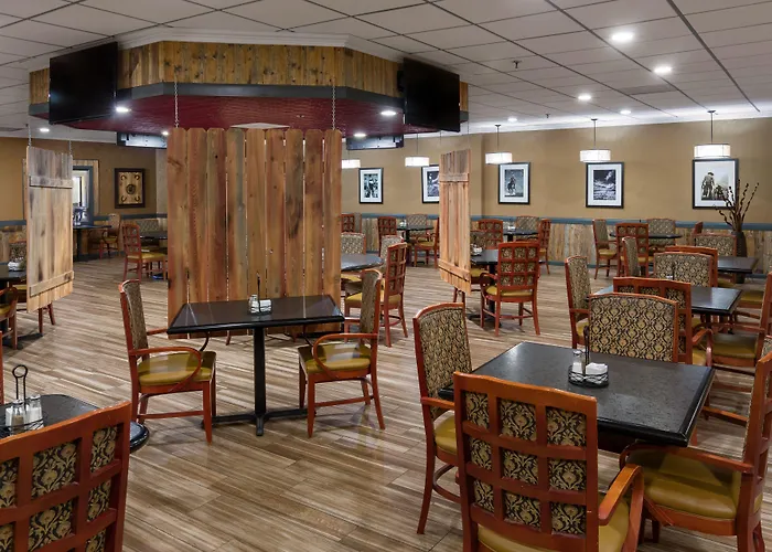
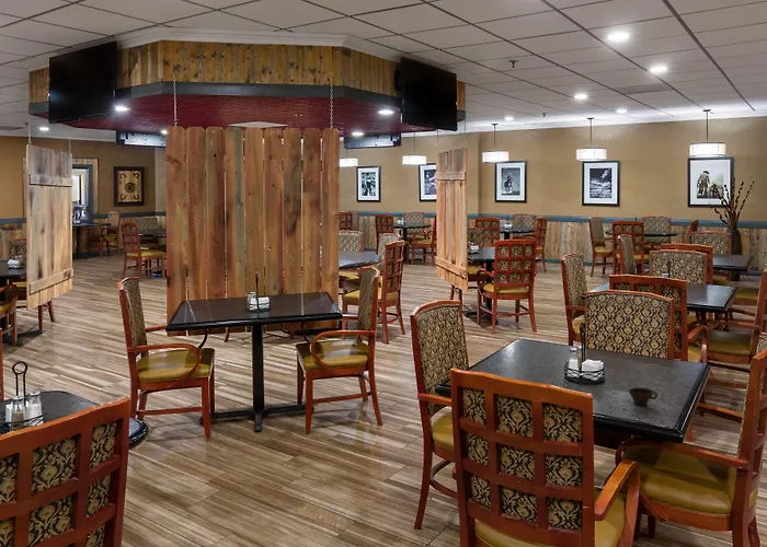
+ cup (642, 396)
